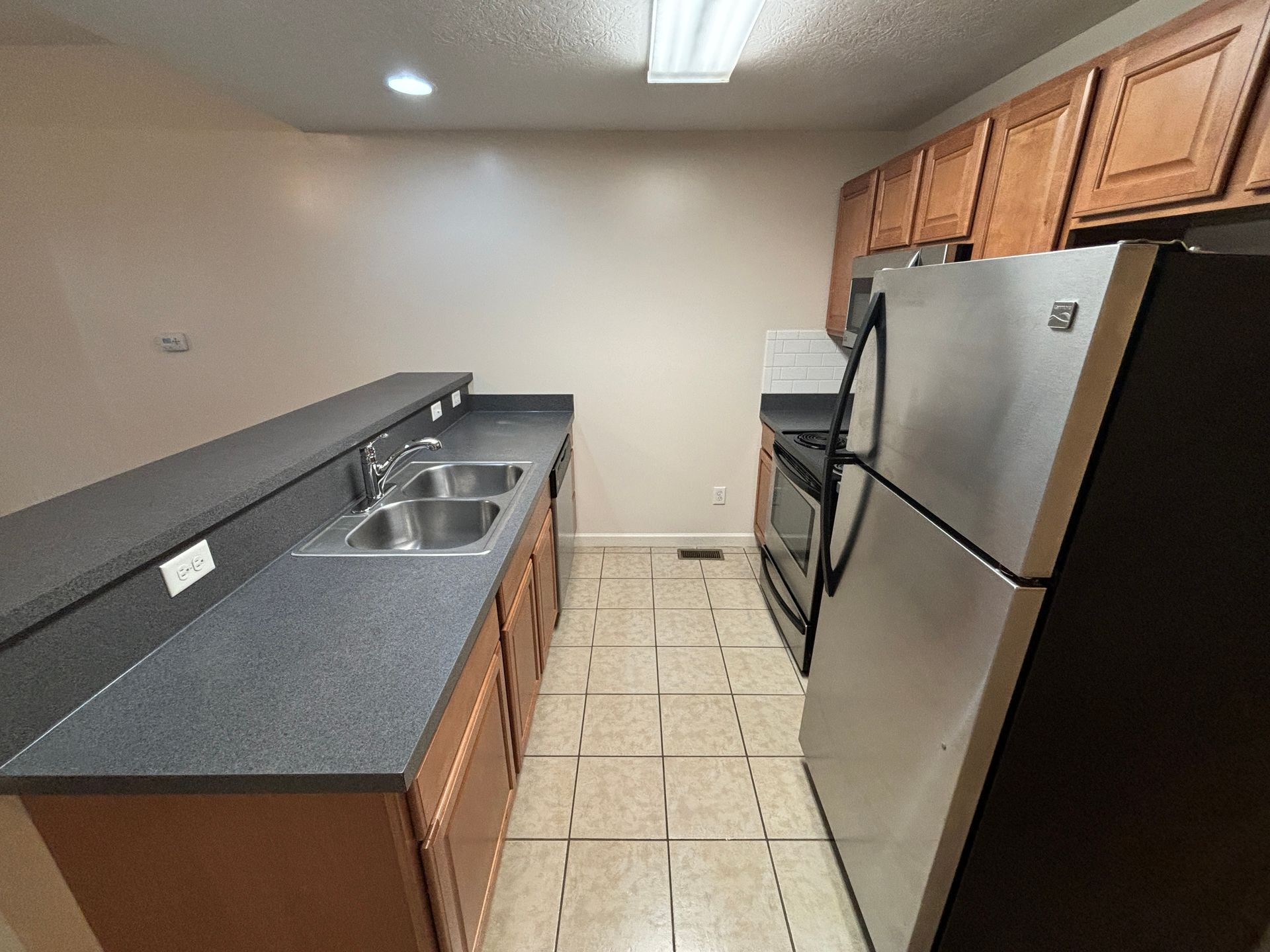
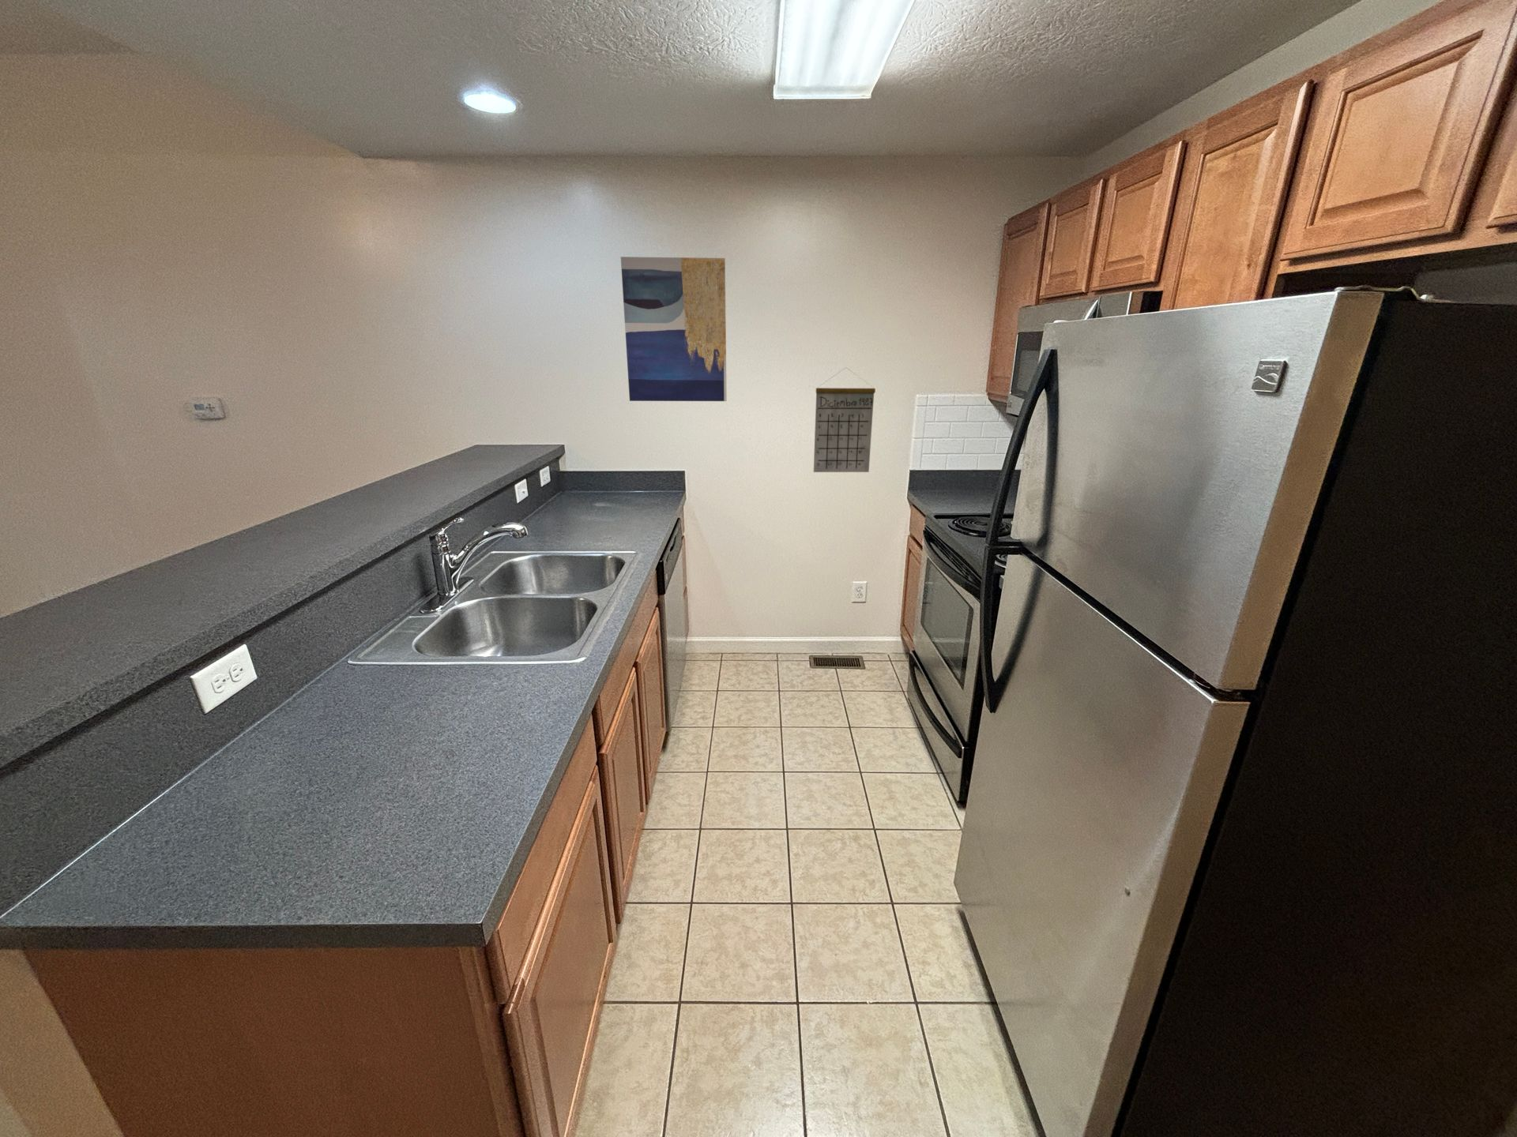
+ wall art (676, 332)
+ calendar (843, 420)
